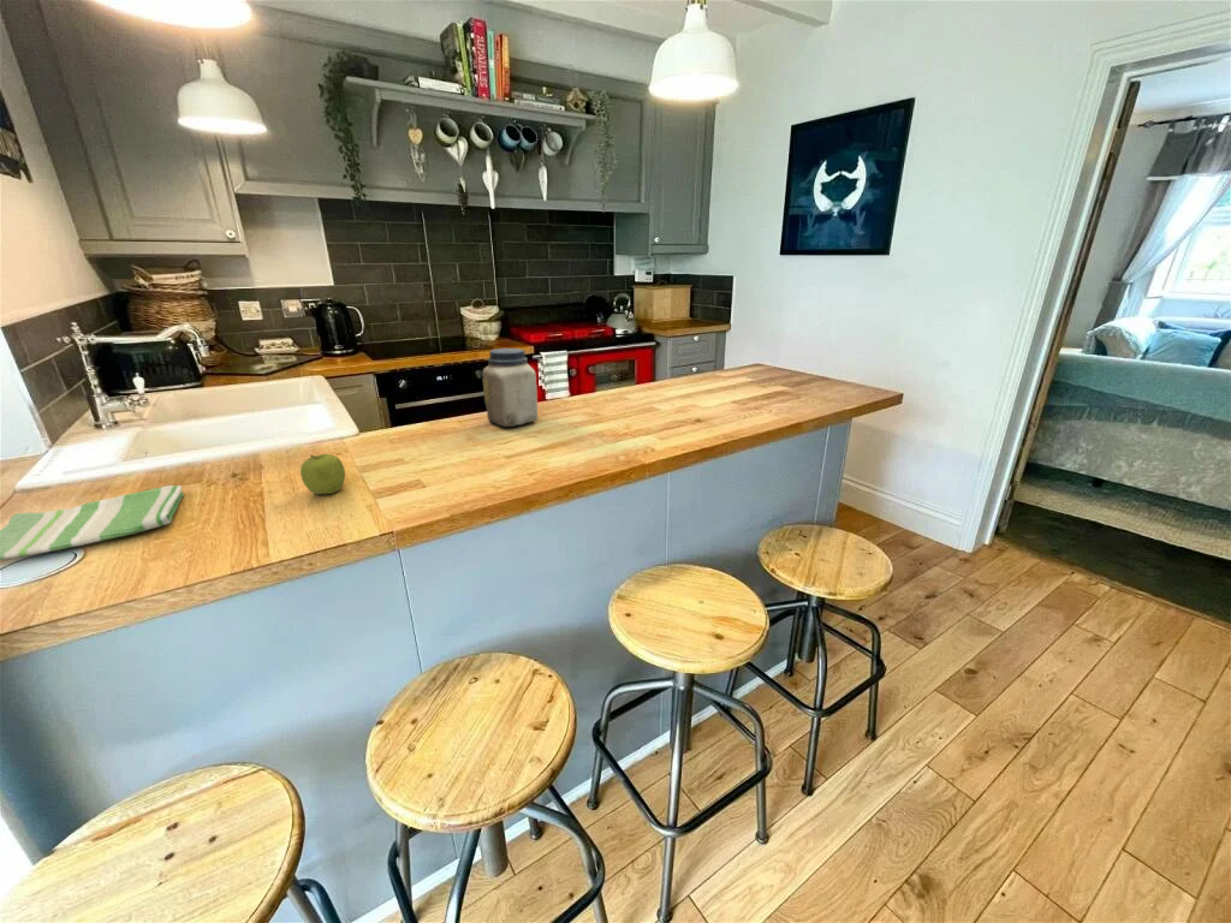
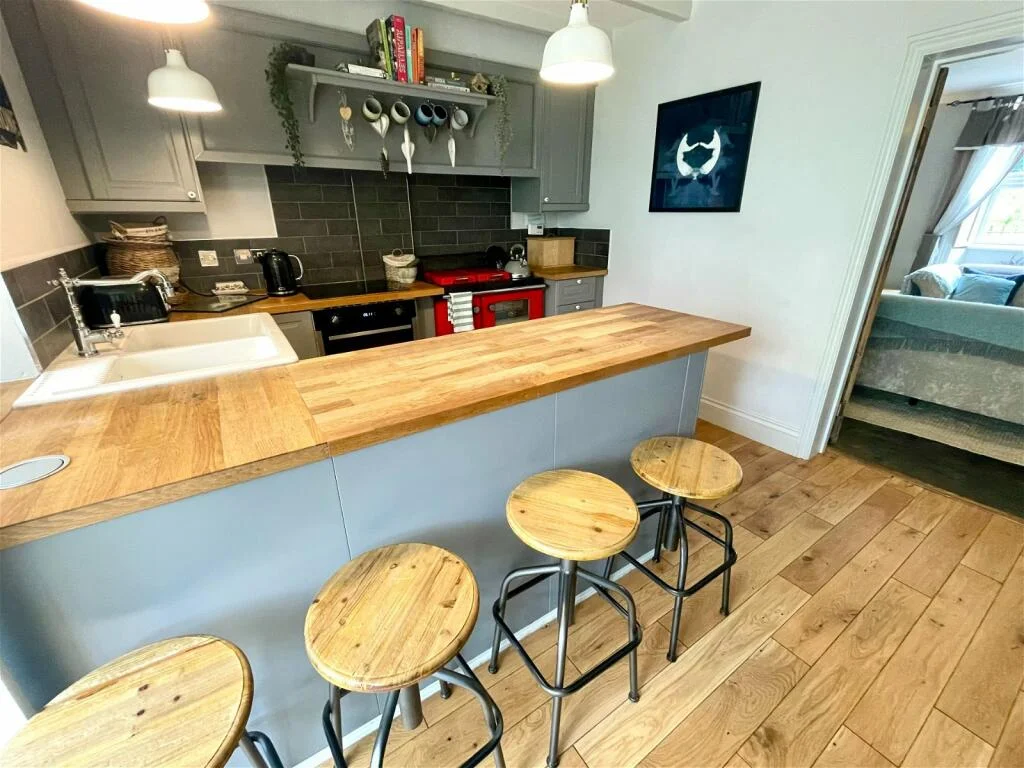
- jar (510, 386)
- fruit (322, 472)
- dish towel (91, 519)
